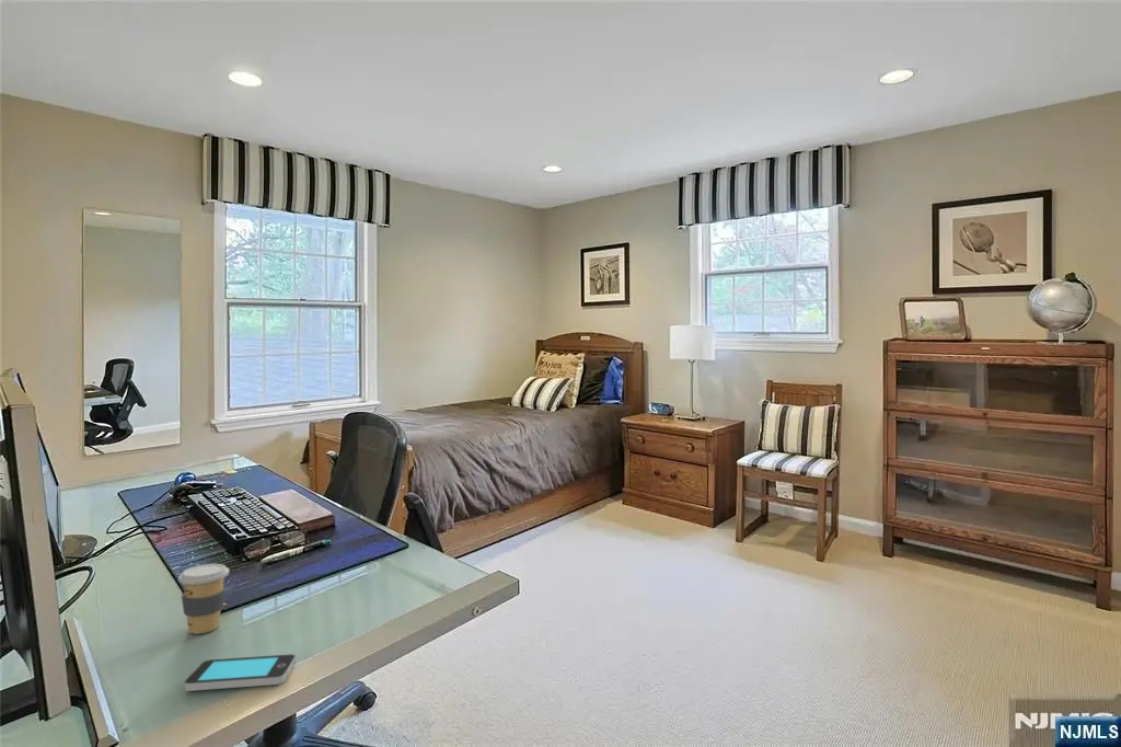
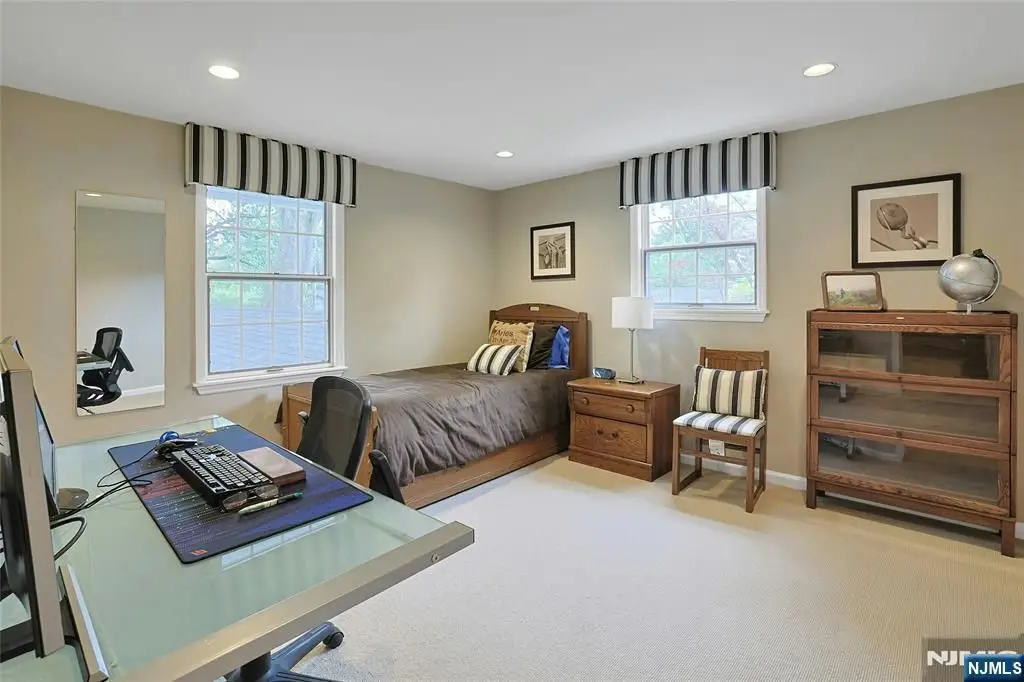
- coffee cup (204, 598)
- smartphone (242, 671)
